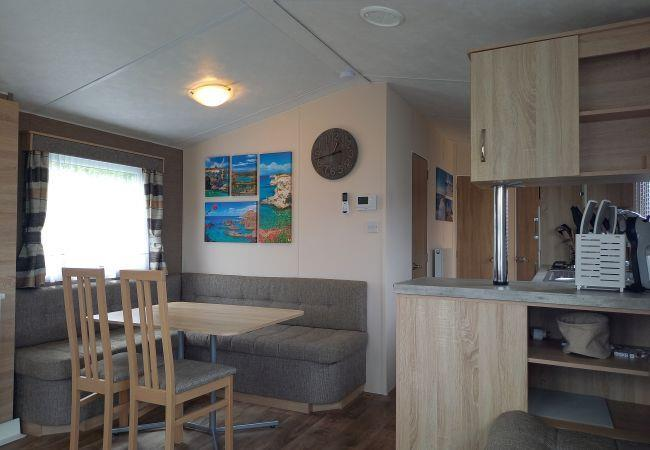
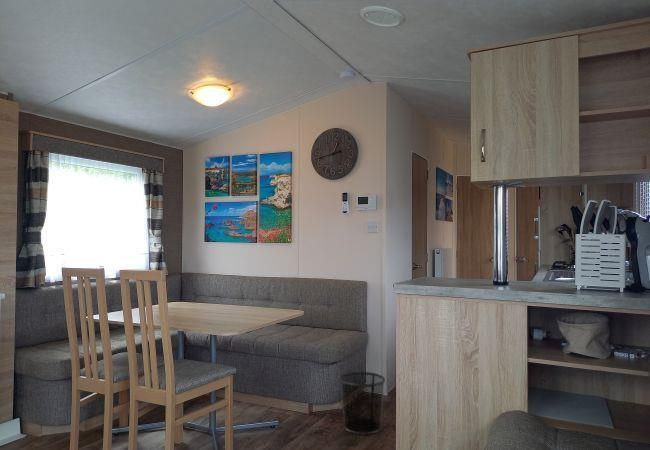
+ waste bin (362, 402)
